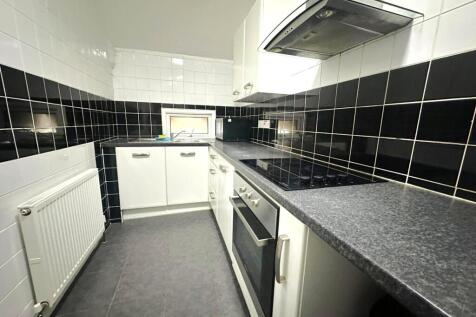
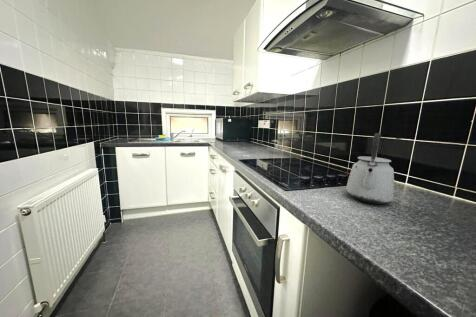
+ kettle (371, 168)
